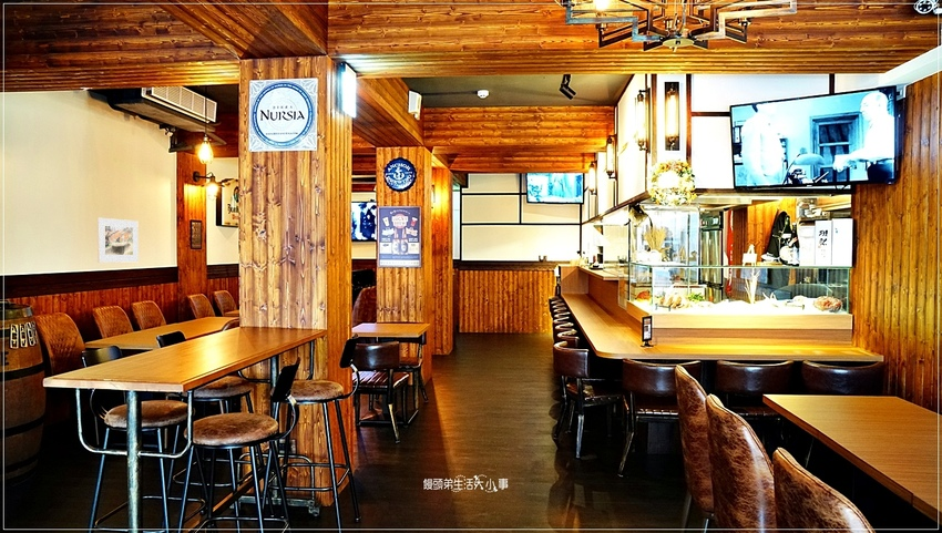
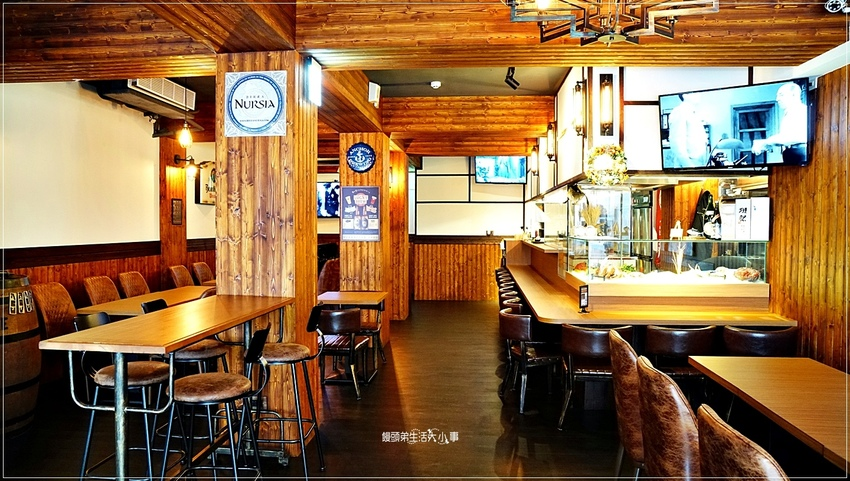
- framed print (119, 240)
